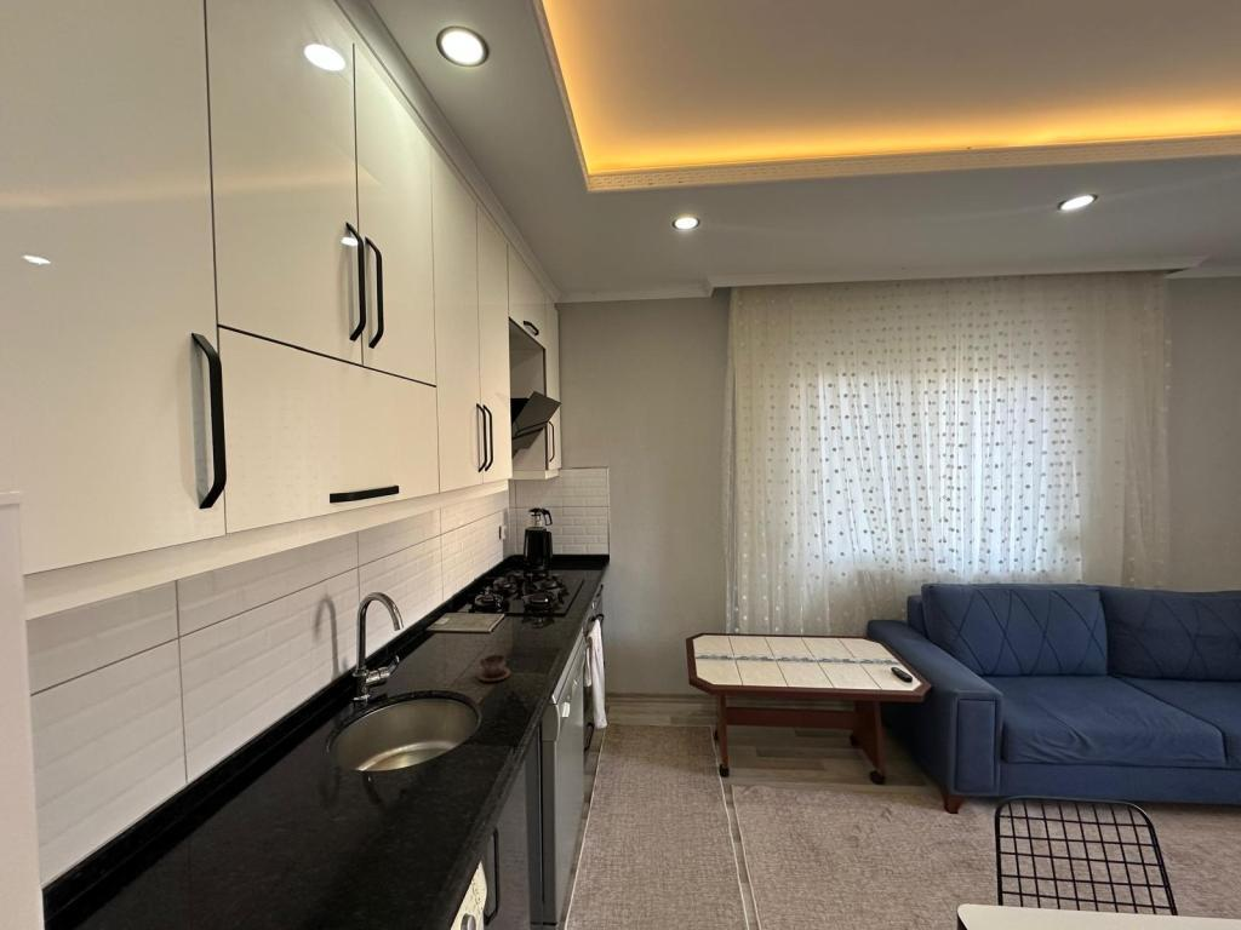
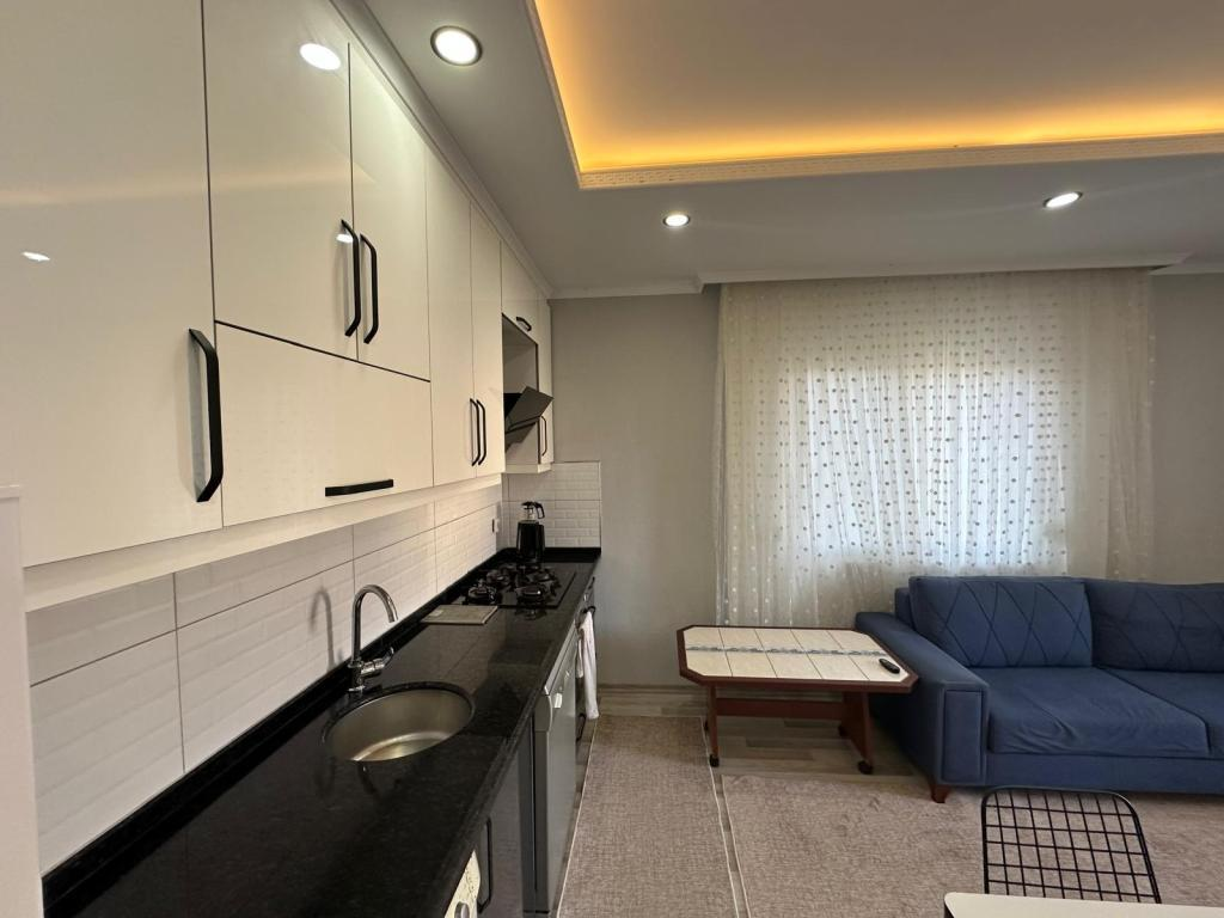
- cup (493, 666)
